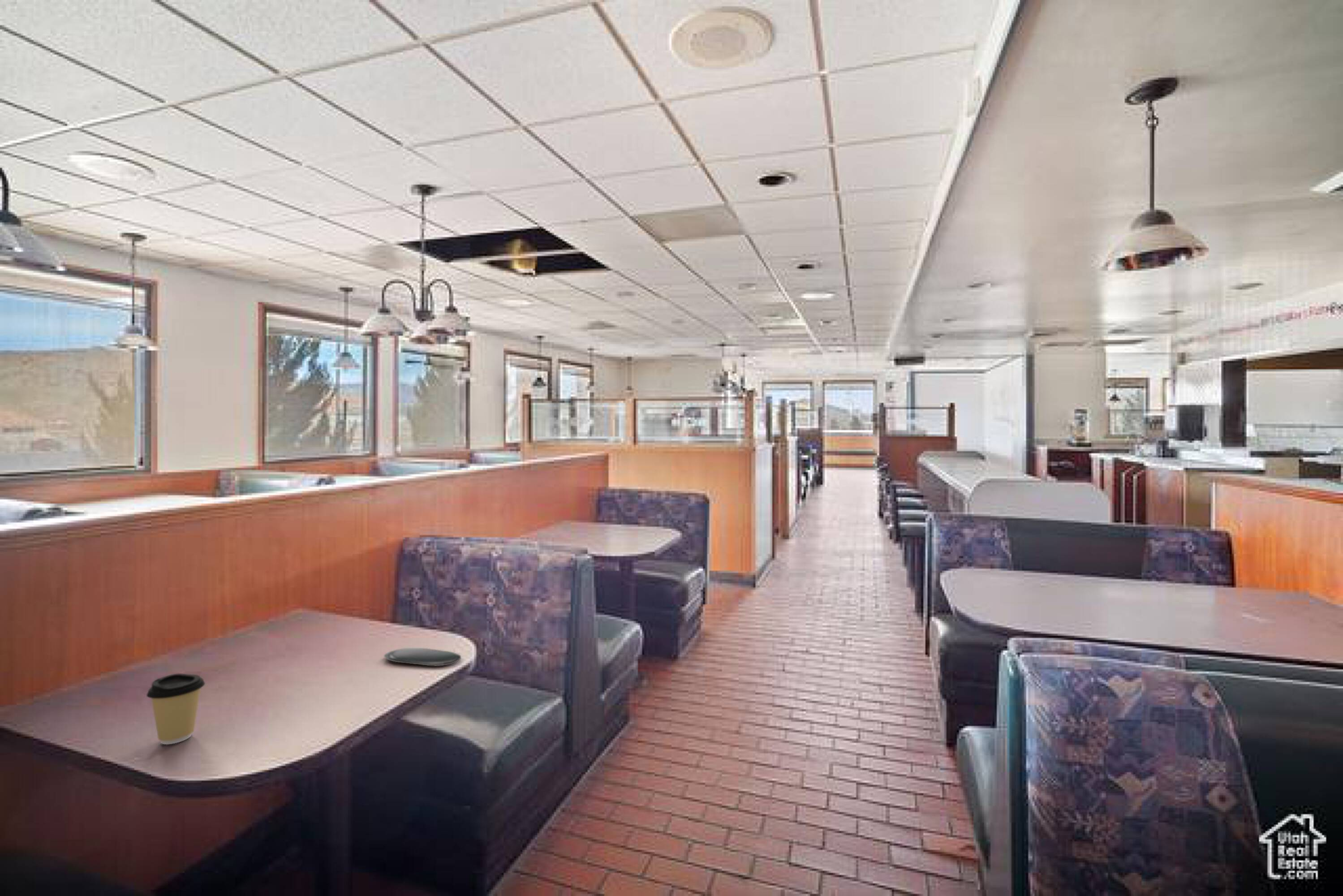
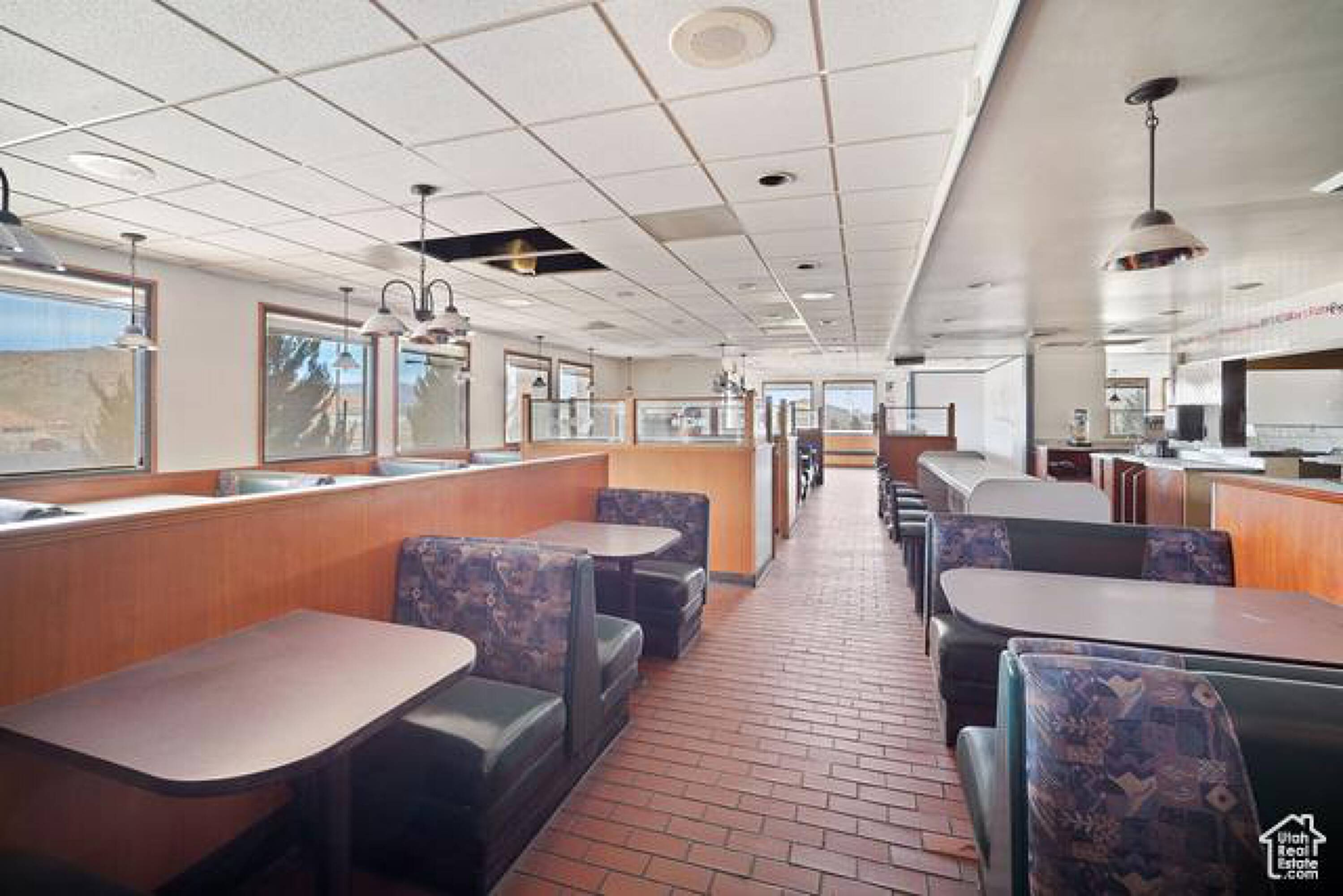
- coffee cup (176, 708)
- oval tray (422, 656)
